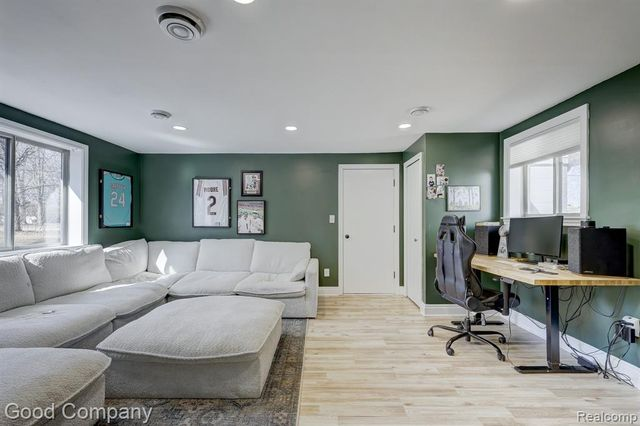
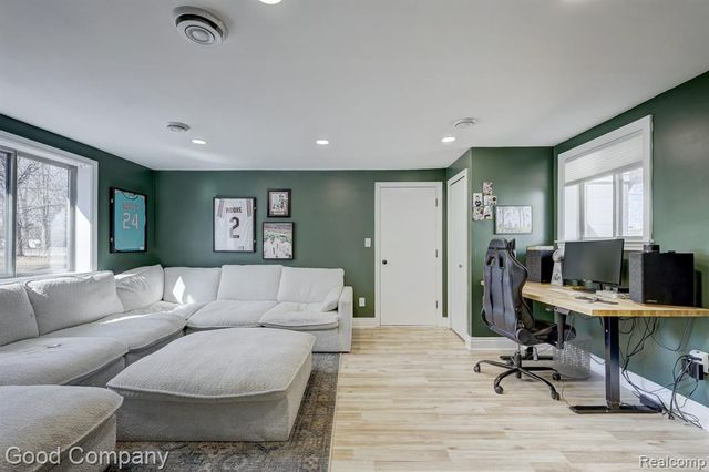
+ waste bin (571, 353)
